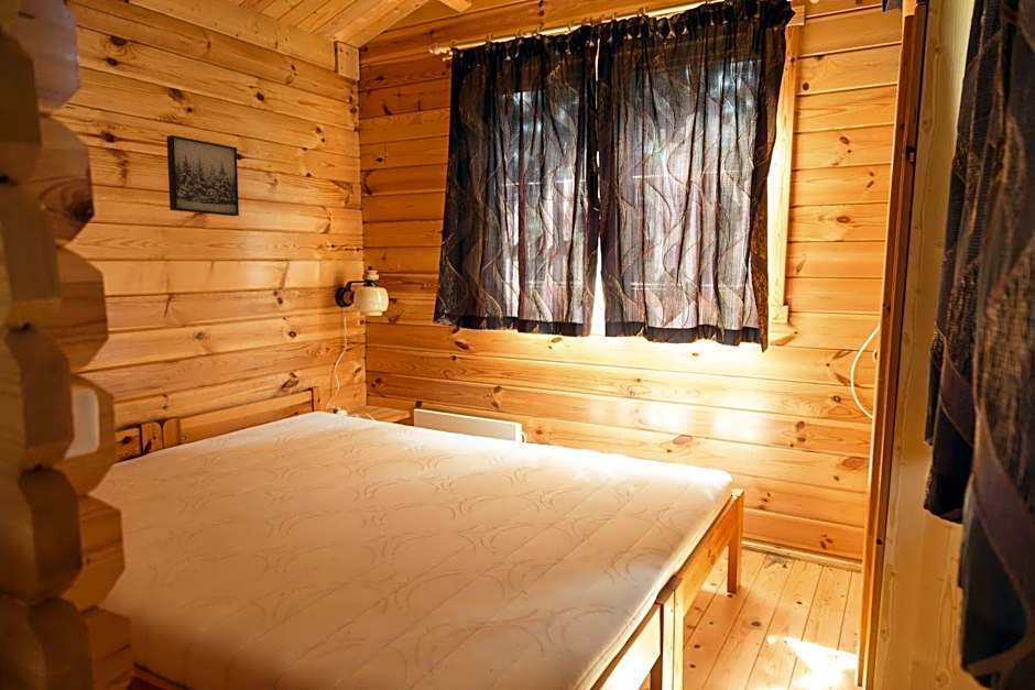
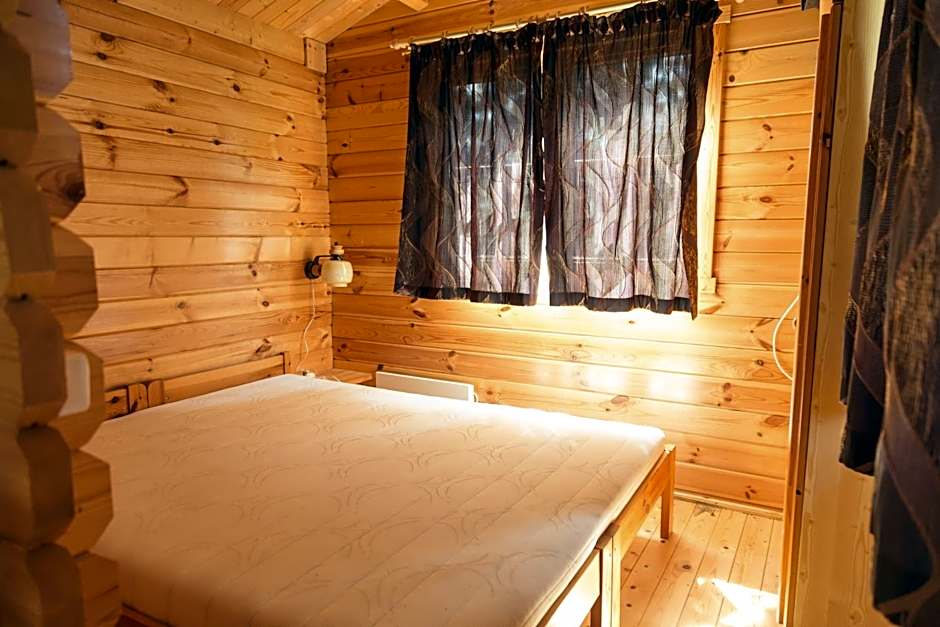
- wall art (204, 177)
